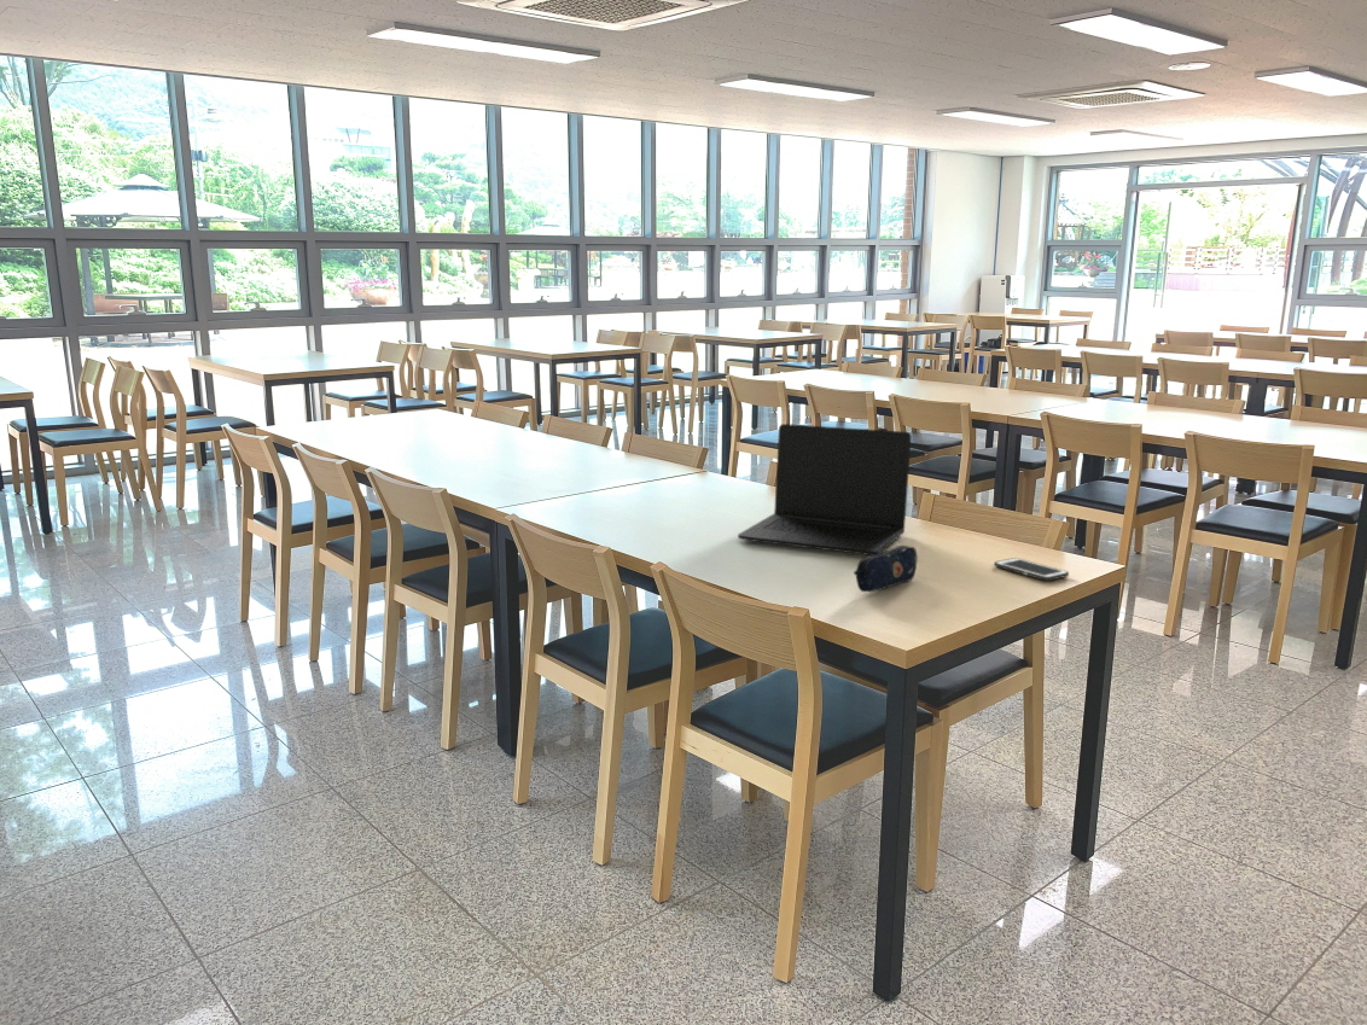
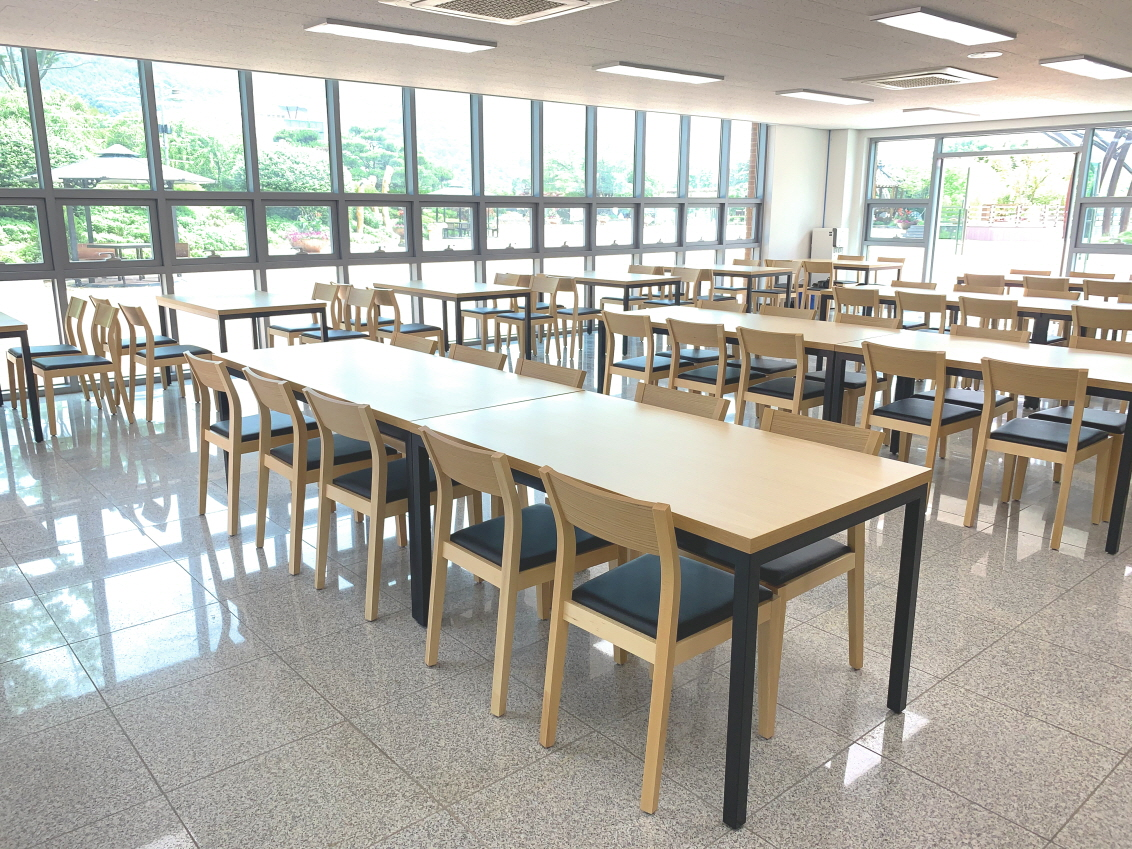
- pencil case (888, 569)
- laptop (824, 485)
- cell phone (1030, 569)
